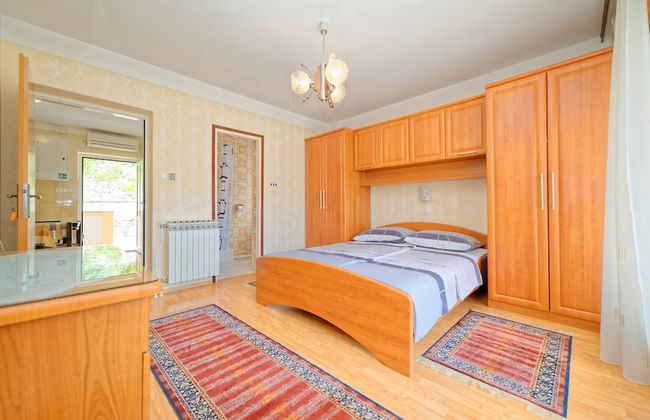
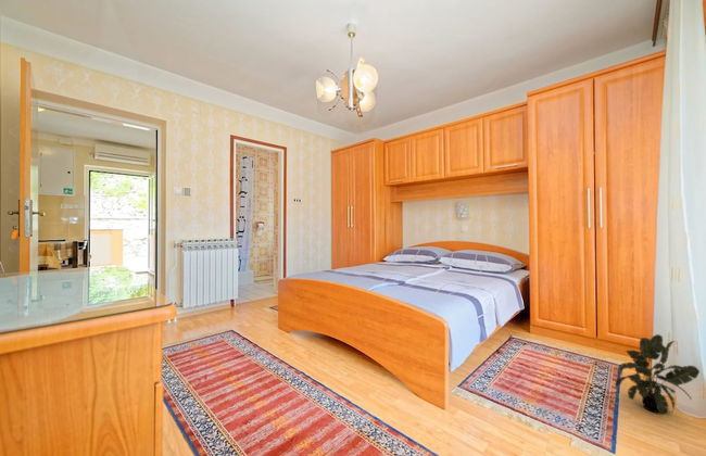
+ potted plant (645, 371)
